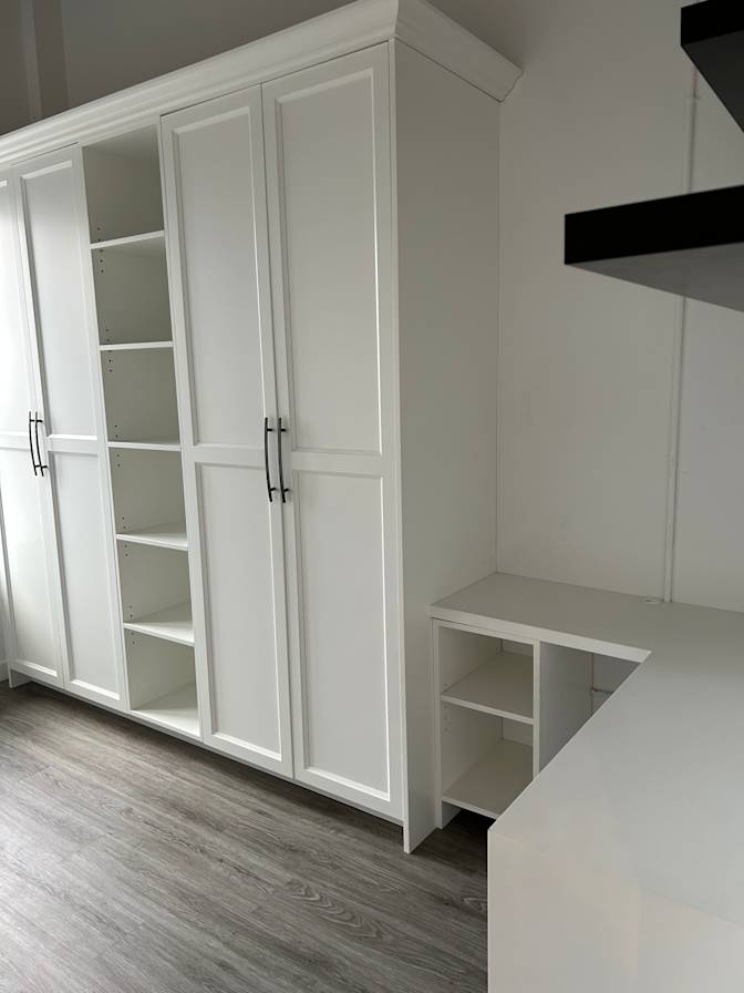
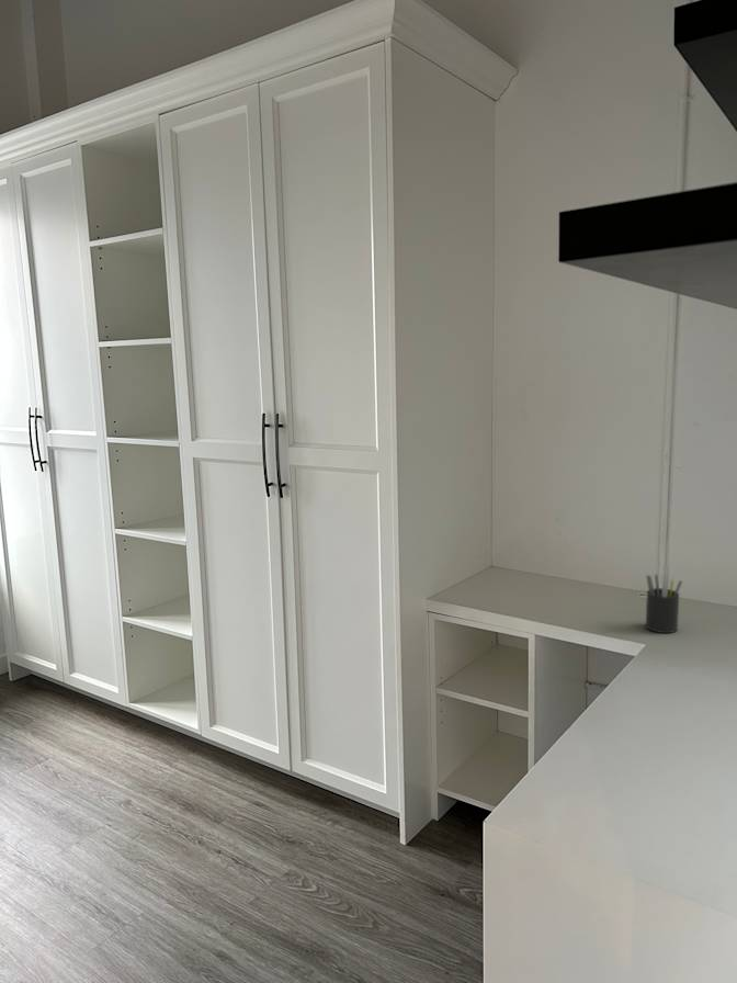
+ pen holder (662, 598)
